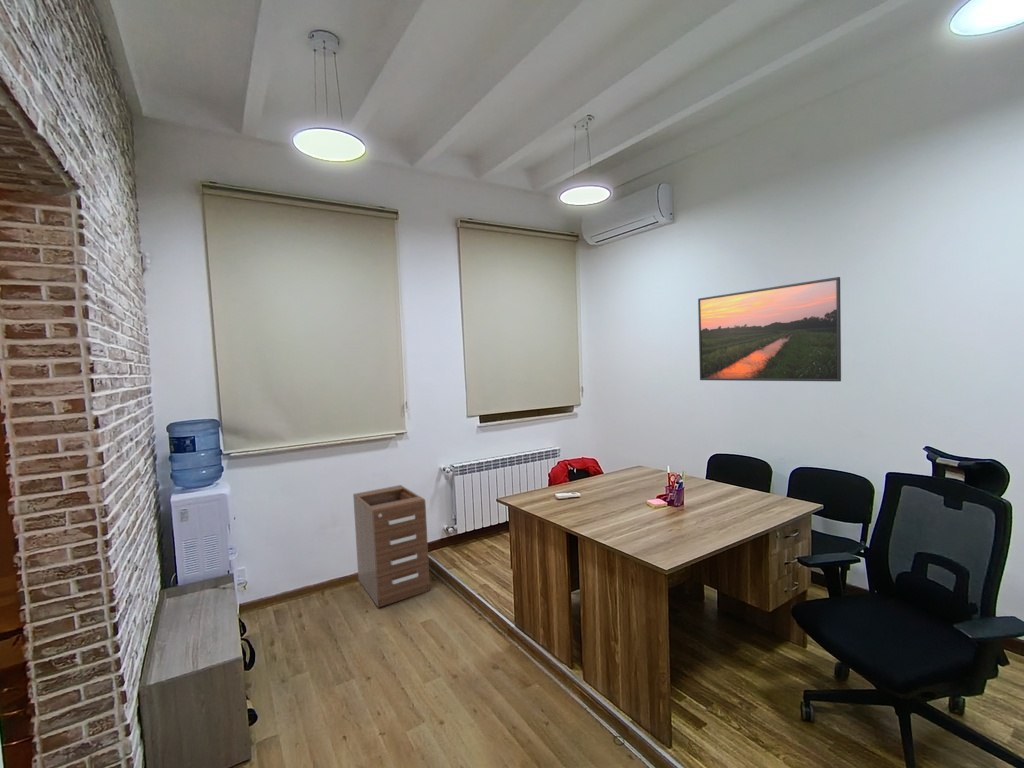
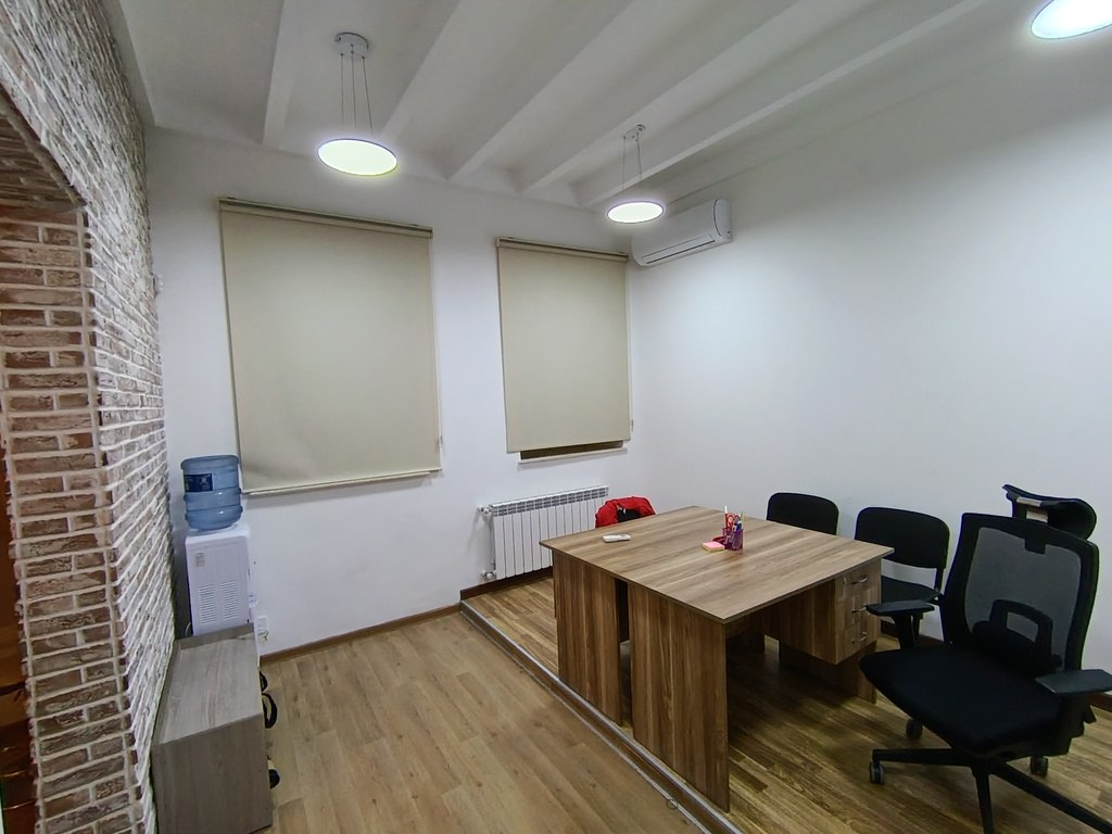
- filing cabinet (391, 541)
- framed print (761, 335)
